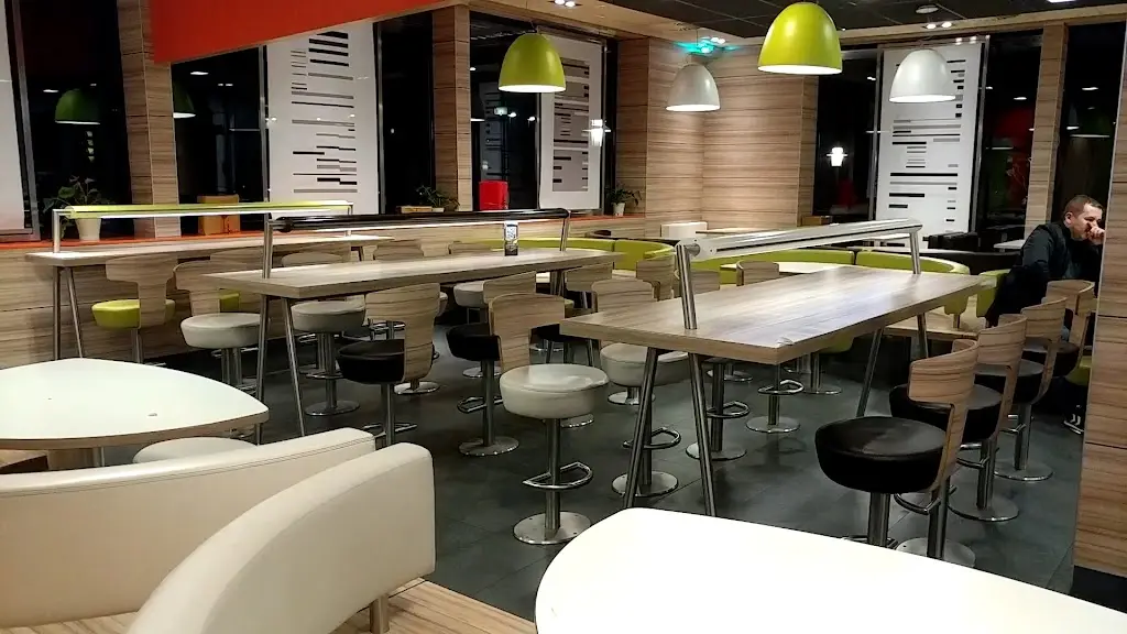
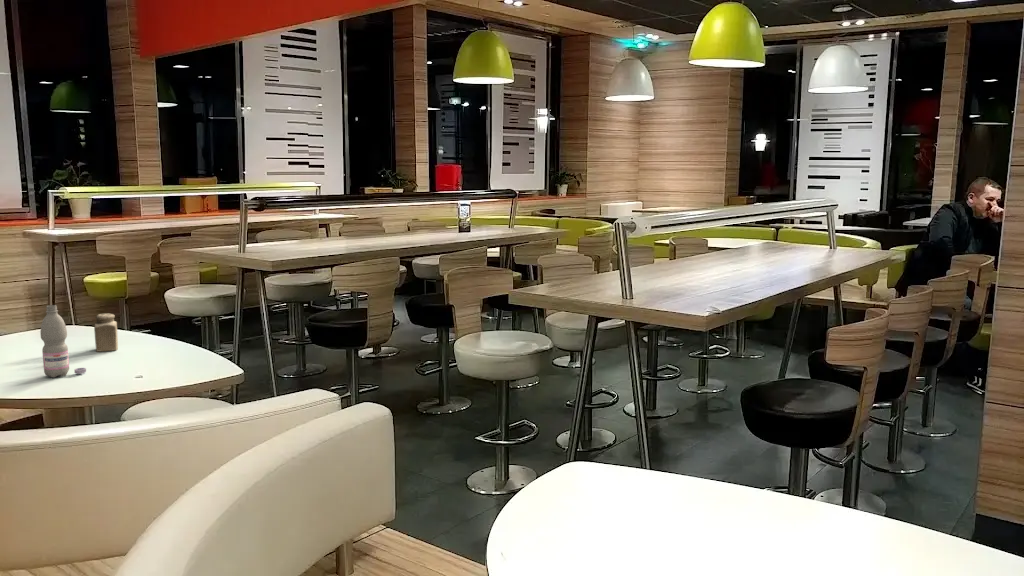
+ salt shaker (106, 331)
+ water bottle (62, 340)
